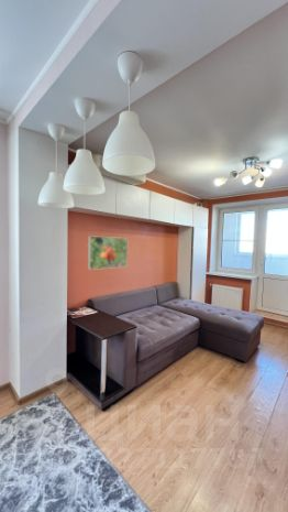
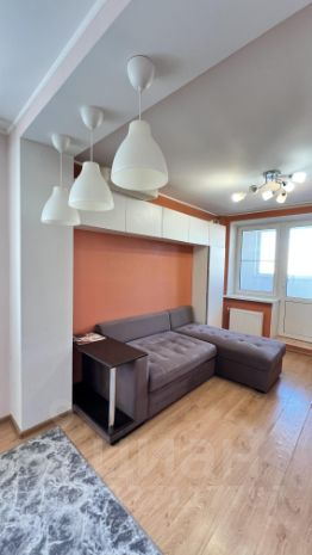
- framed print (109, 252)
